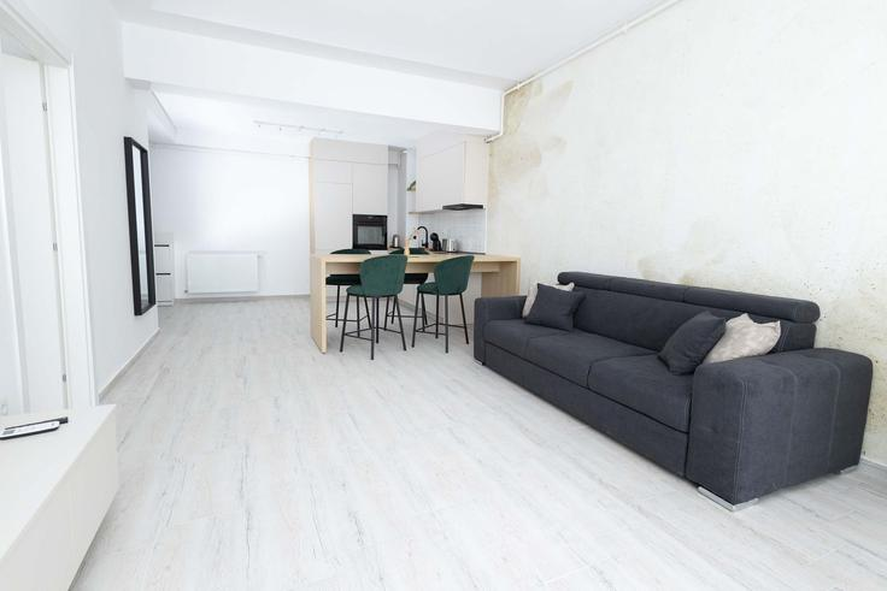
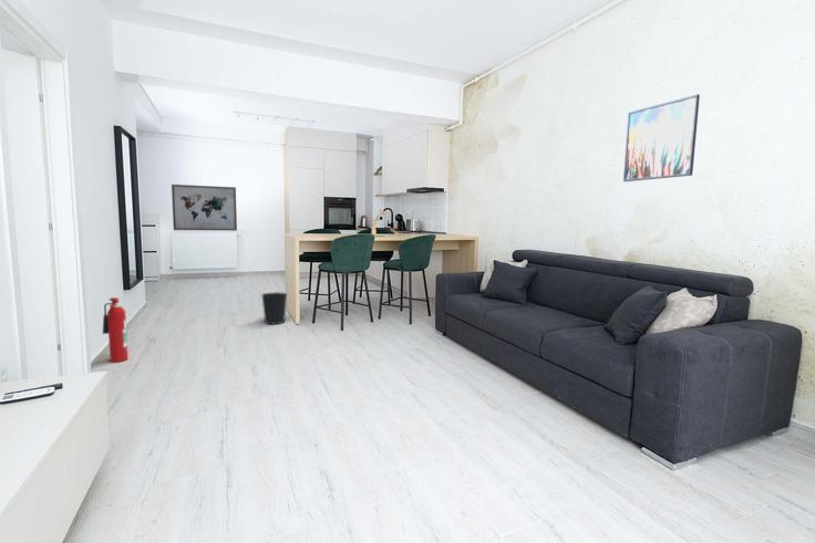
+ wastebasket (275, 307)
+ fire extinguisher (112, 328)
+ wall art (205, 208)
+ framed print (658, 142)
